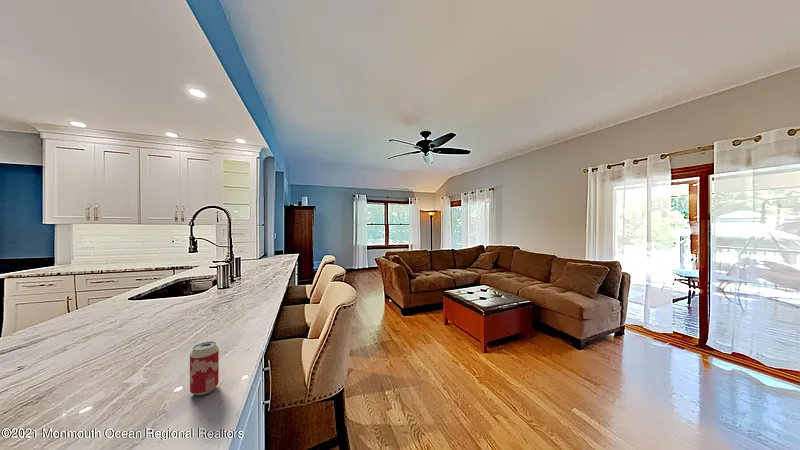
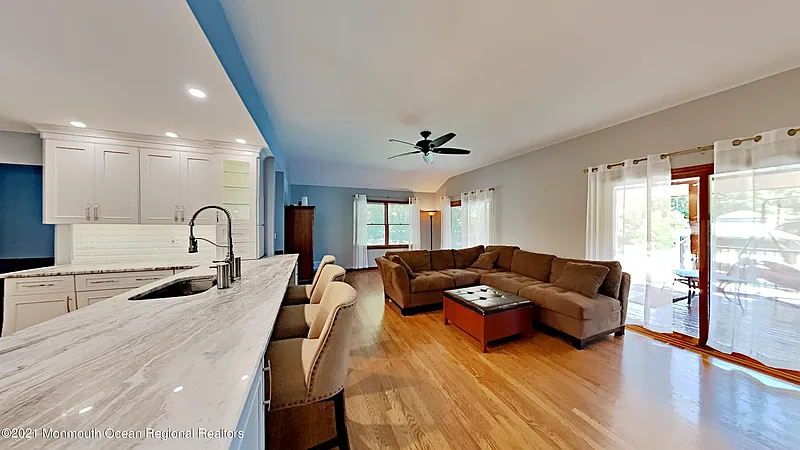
- beverage can (204, 367)
